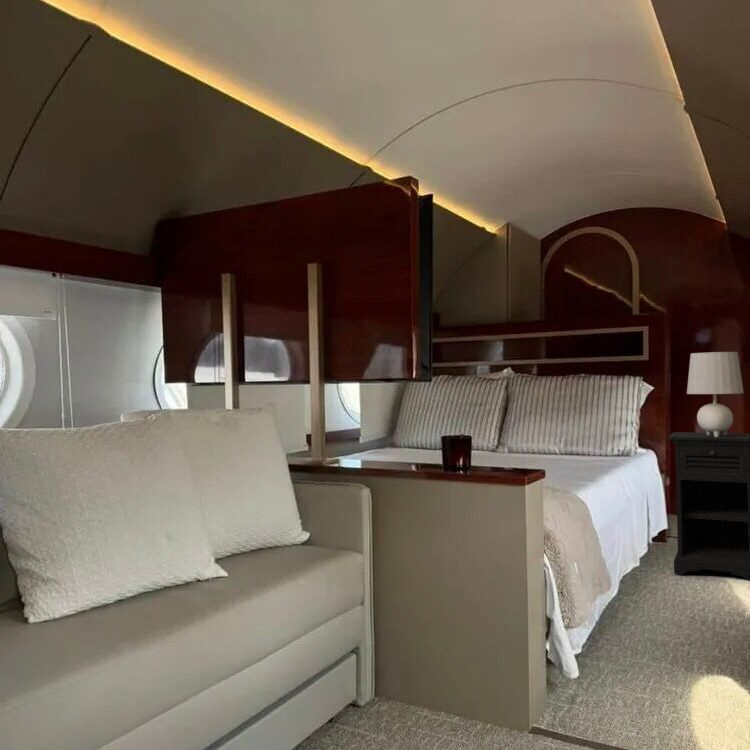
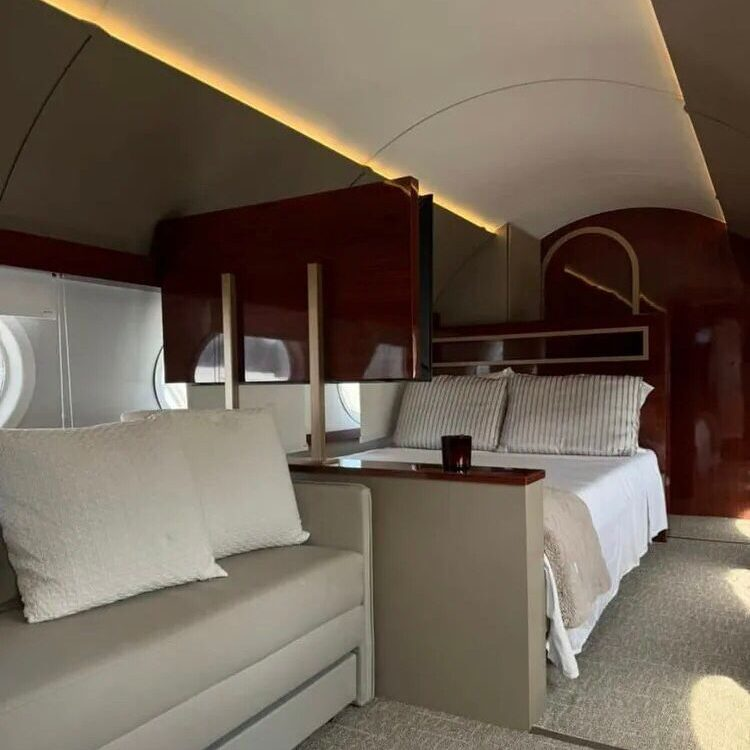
- nightstand (714, 502)
- table lamp (714, 393)
